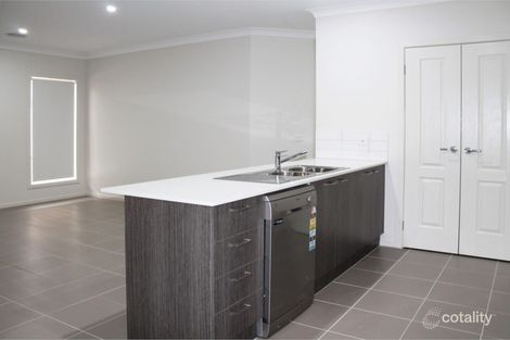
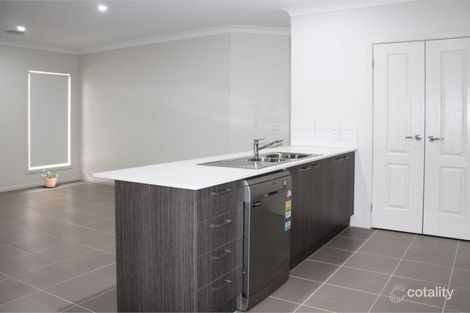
+ potted plant (51, 177)
